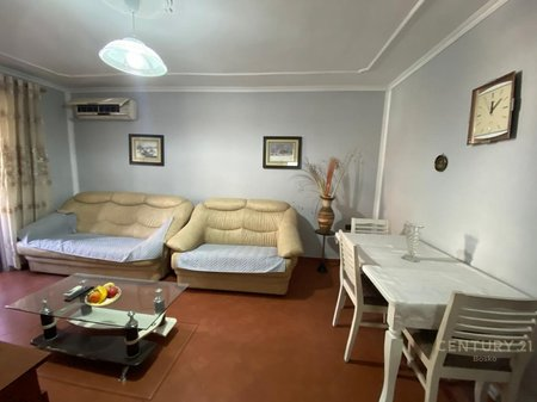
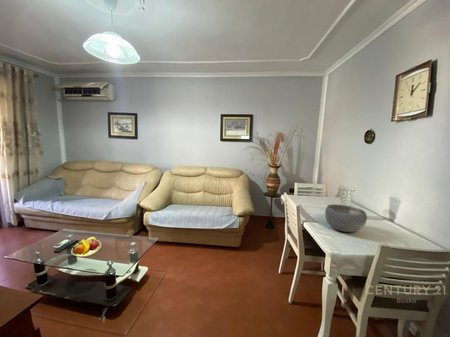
+ bowl (344, 219)
